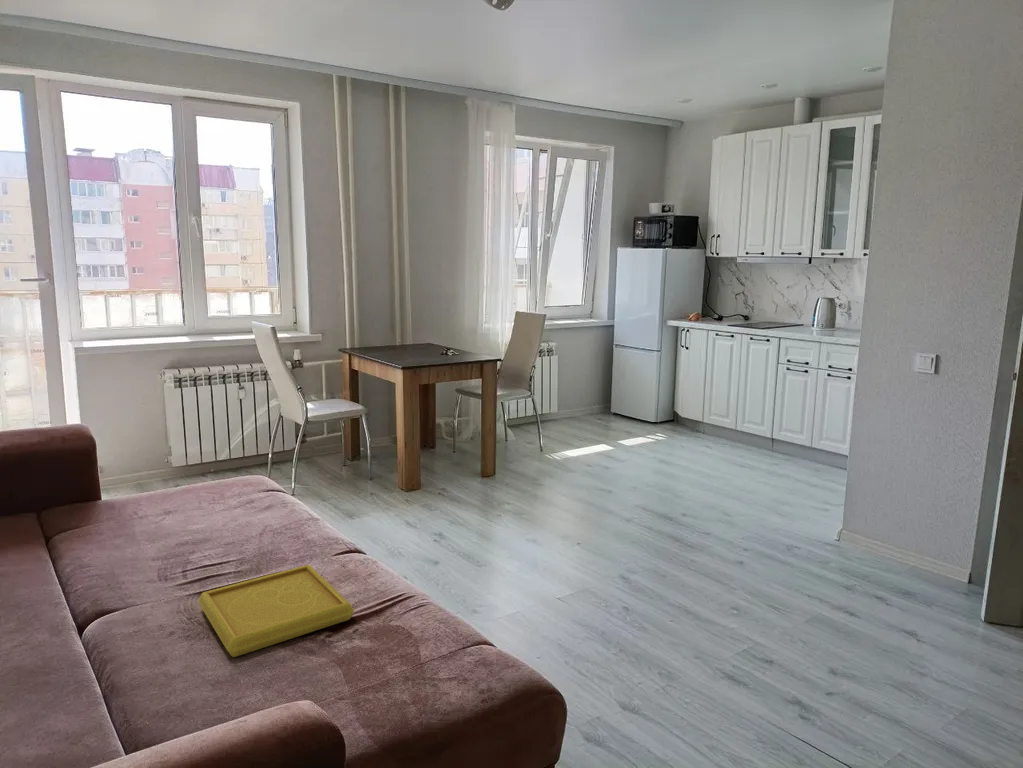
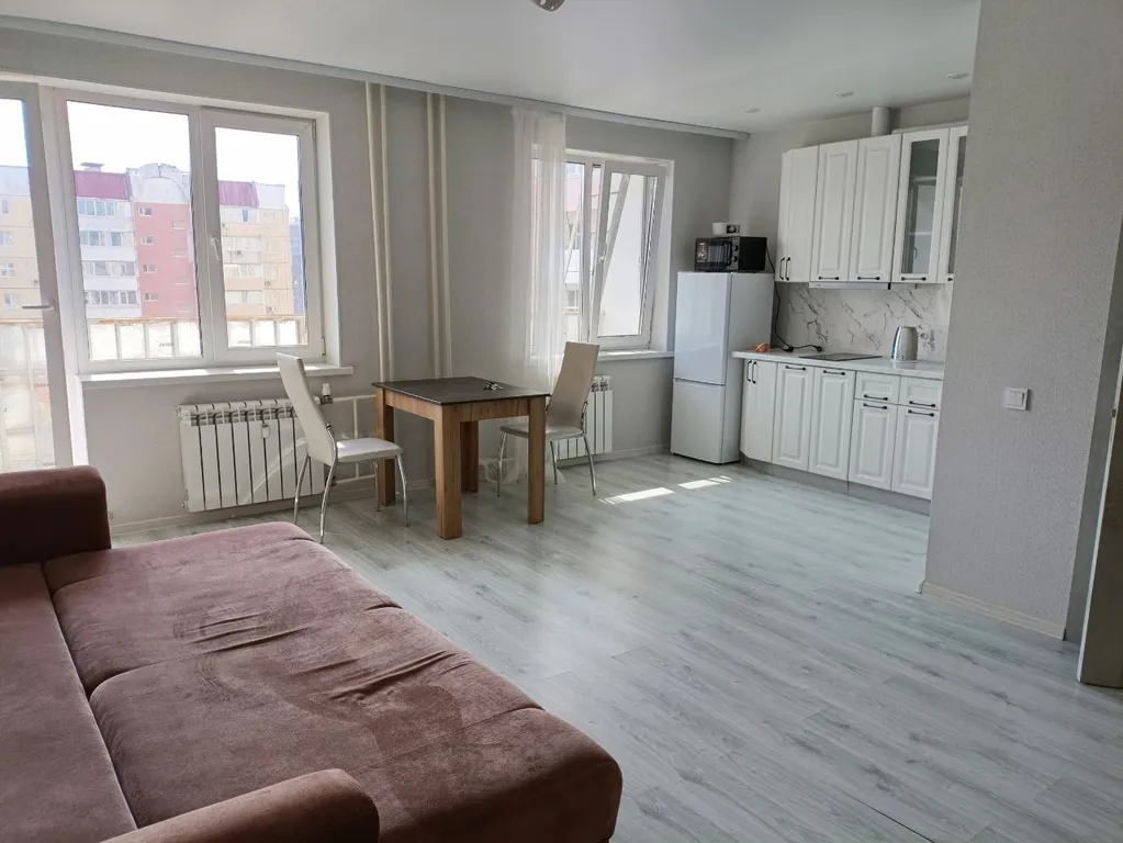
- serving tray (275, 605)
